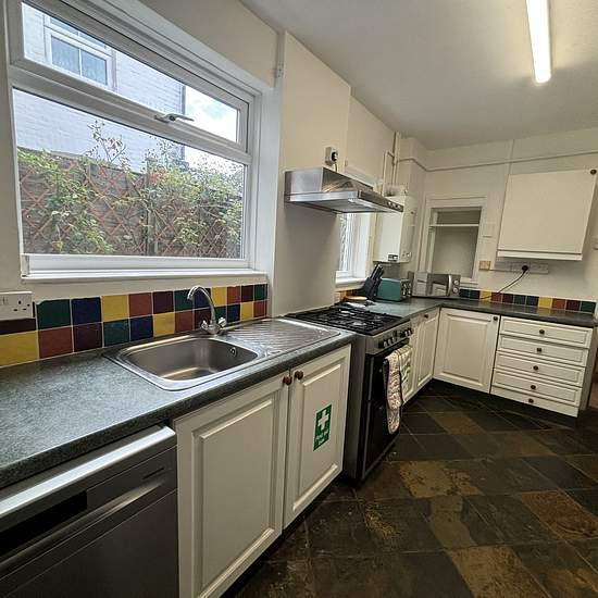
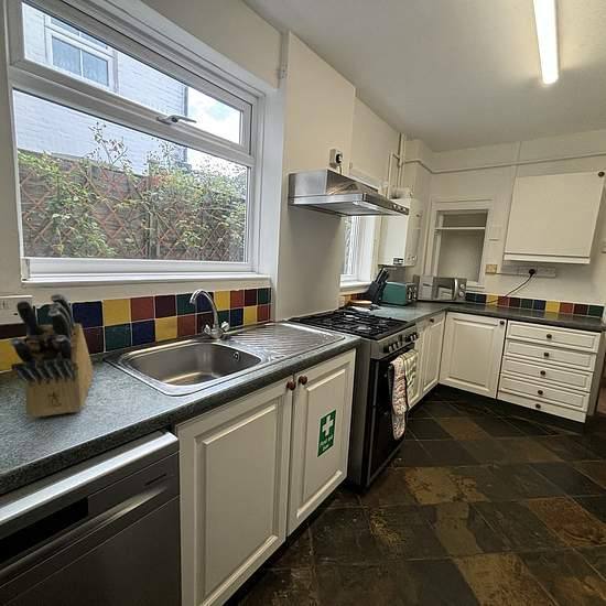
+ knife block (57, 347)
